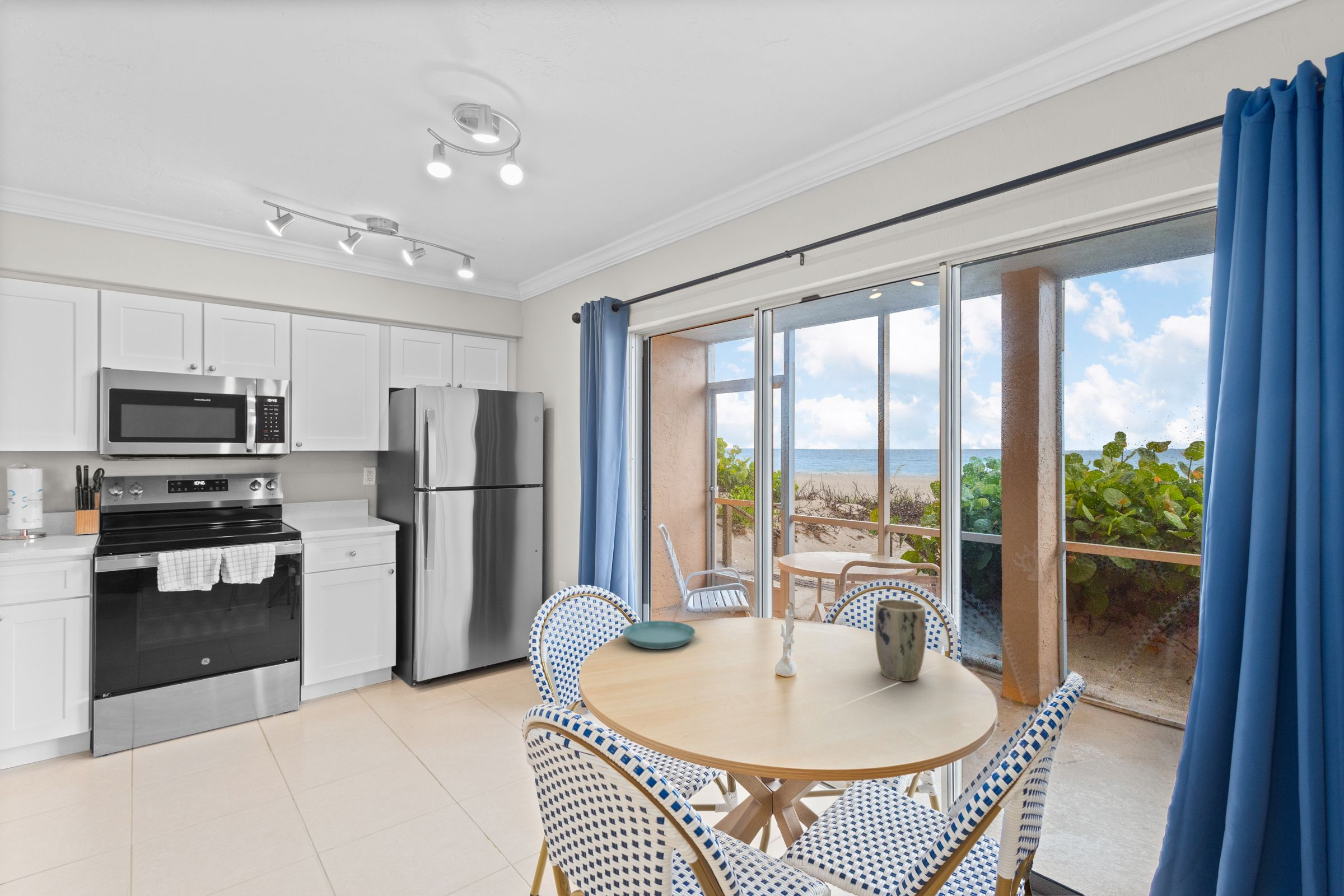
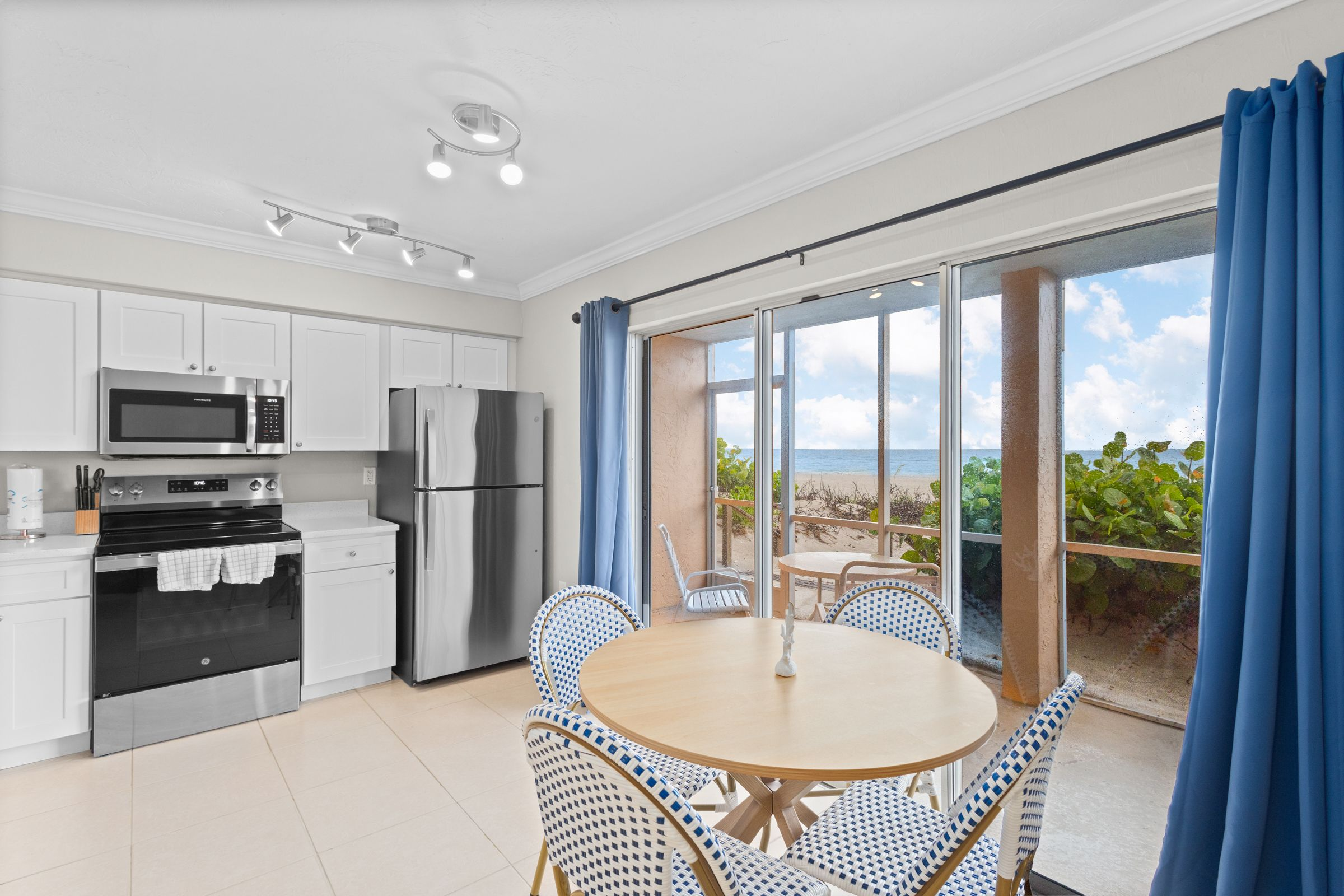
- saucer (659, 635)
- plant pot (899, 640)
